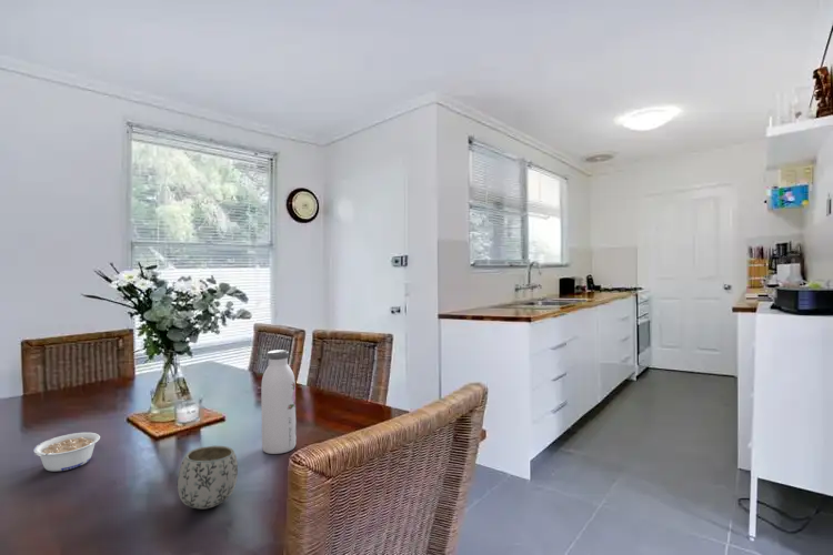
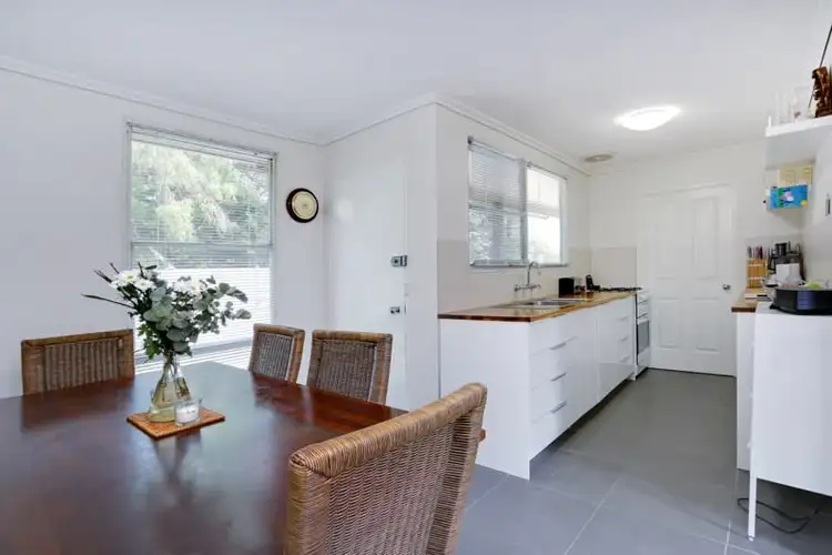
- mug (207, 474)
- legume (68, 451)
- water bottle (278, 398)
